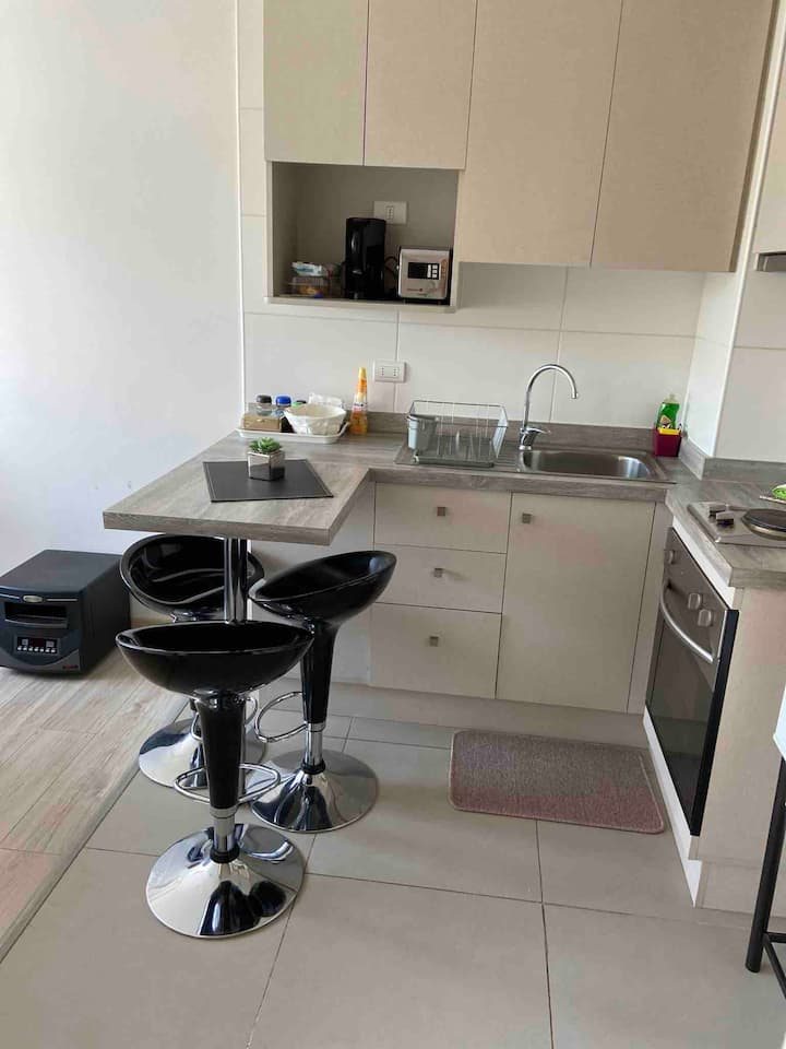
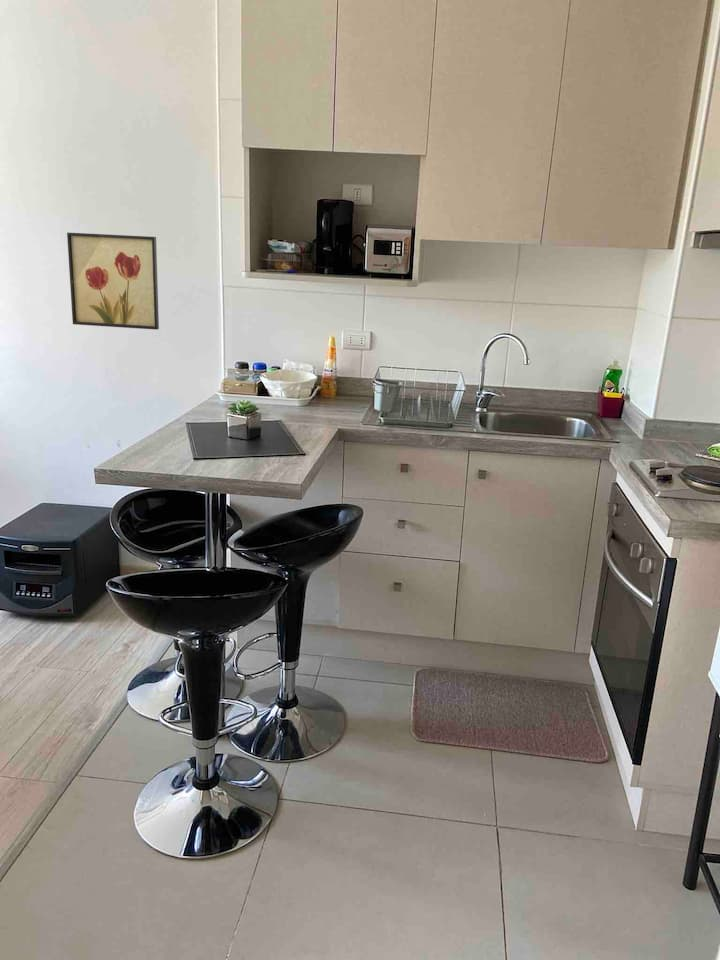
+ wall art (114, 281)
